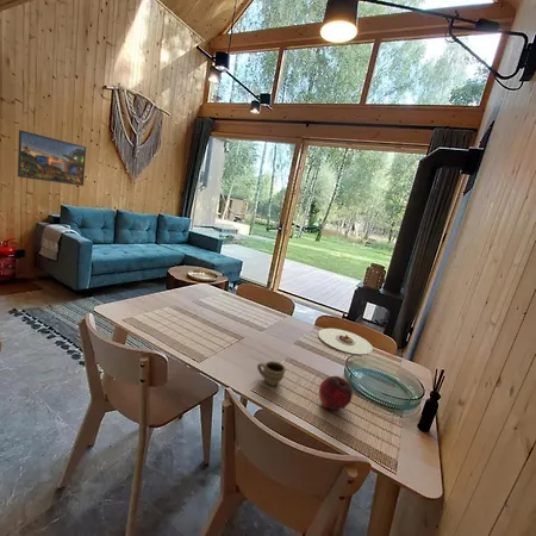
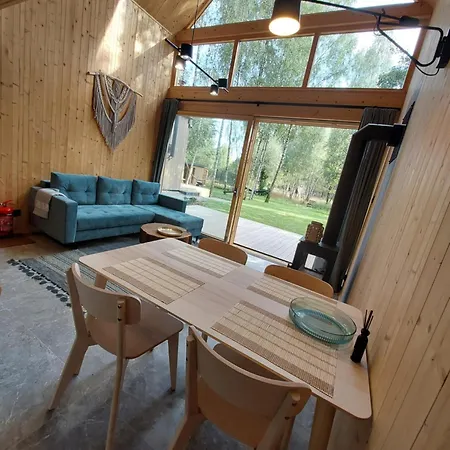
- fruit (335, 392)
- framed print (54, 160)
- plate (345, 337)
- cup (269, 372)
